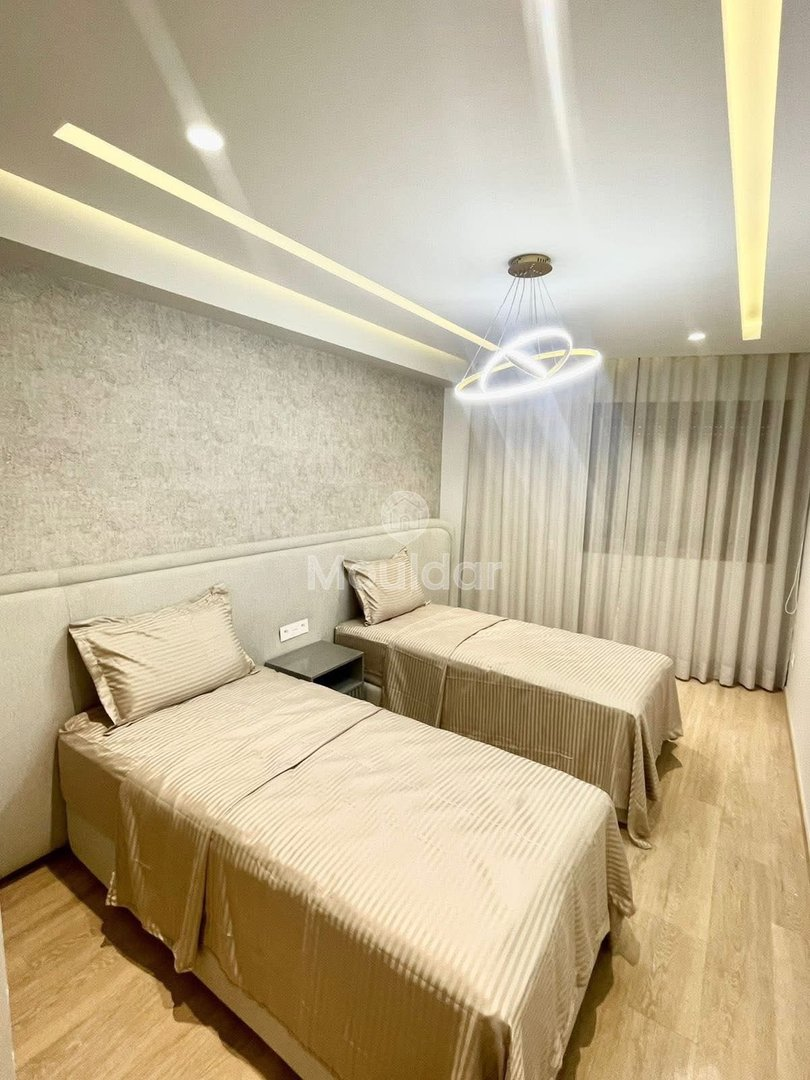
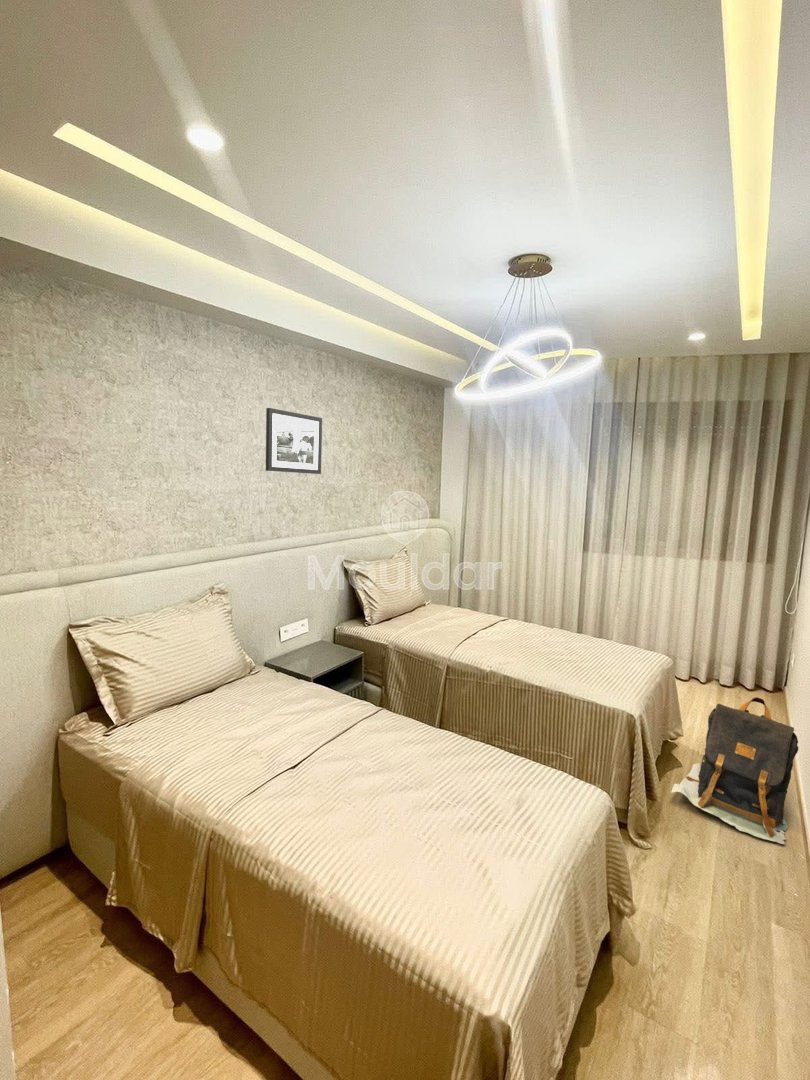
+ picture frame (295, 443)
+ backpack (737, 756)
